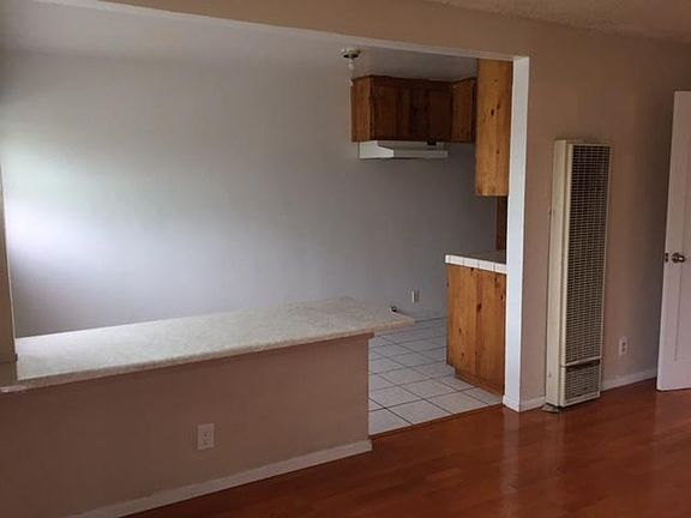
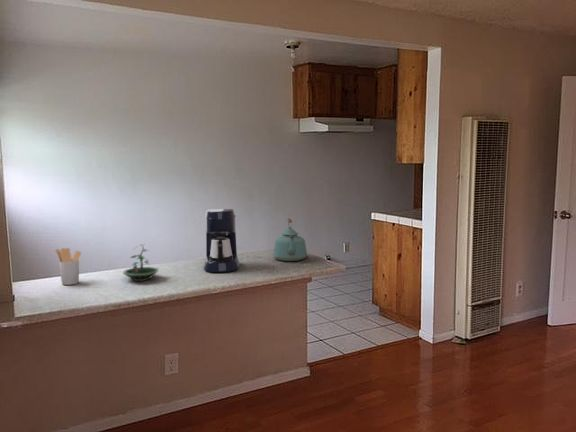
+ utensil holder (67, 265)
+ coffee maker (221, 238)
+ terrarium (141, 252)
+ kettle (290, 239)
